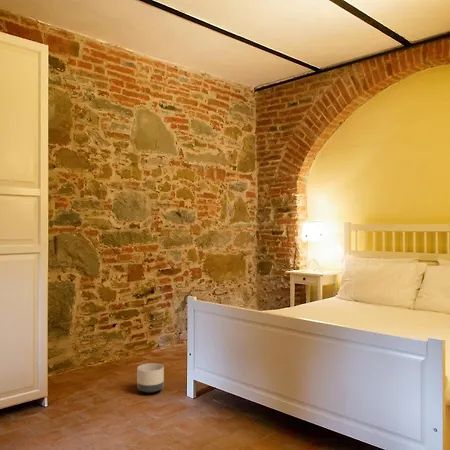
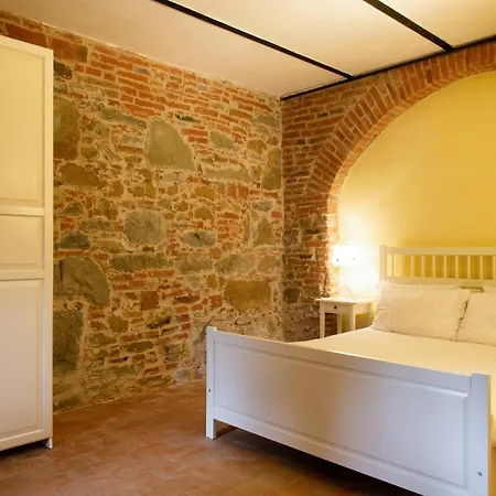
- planter (150, 379)
